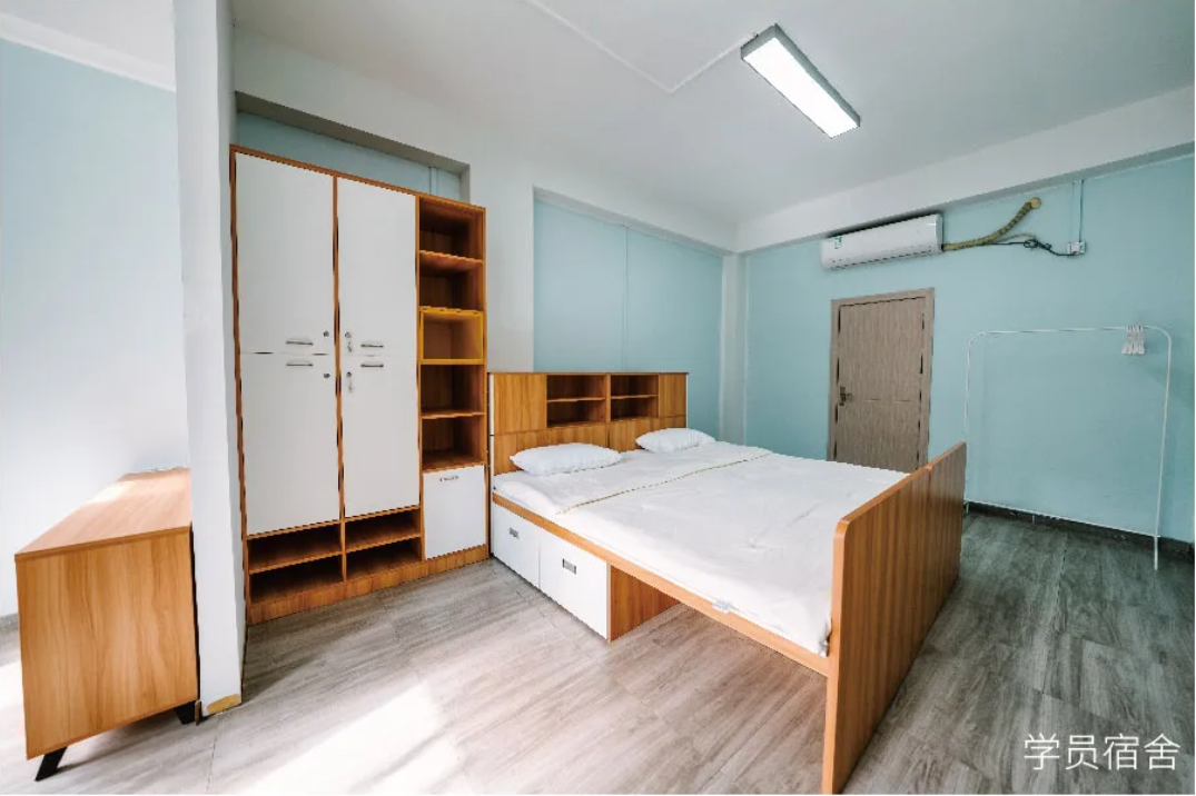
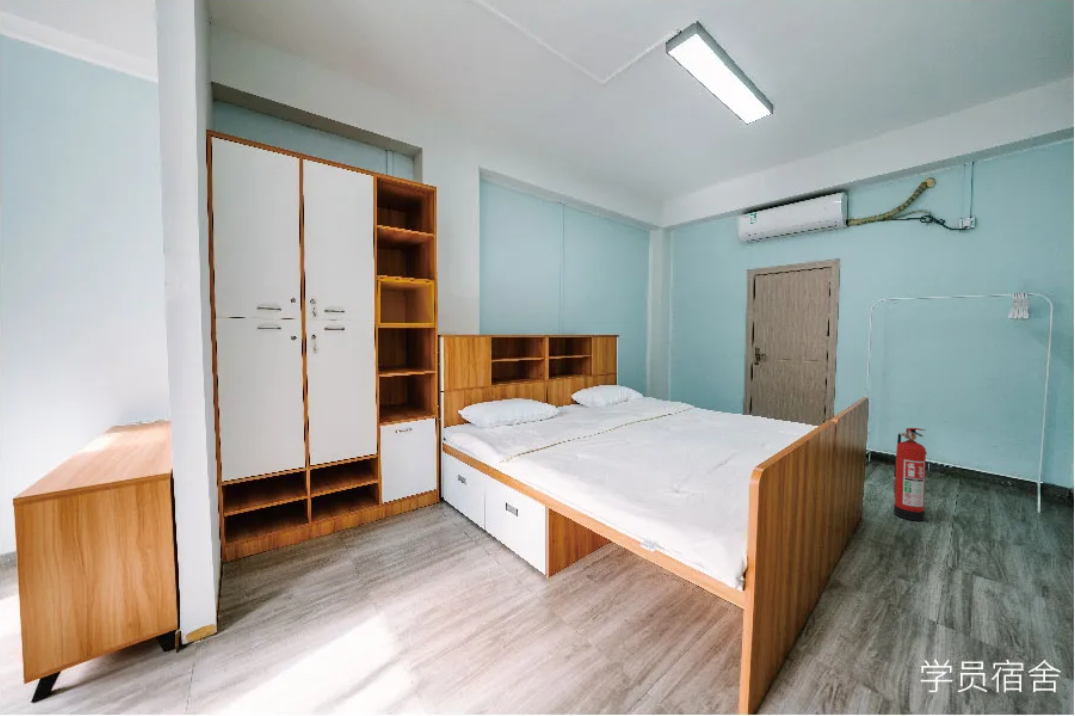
+ fire extinguisher (909, 471)
